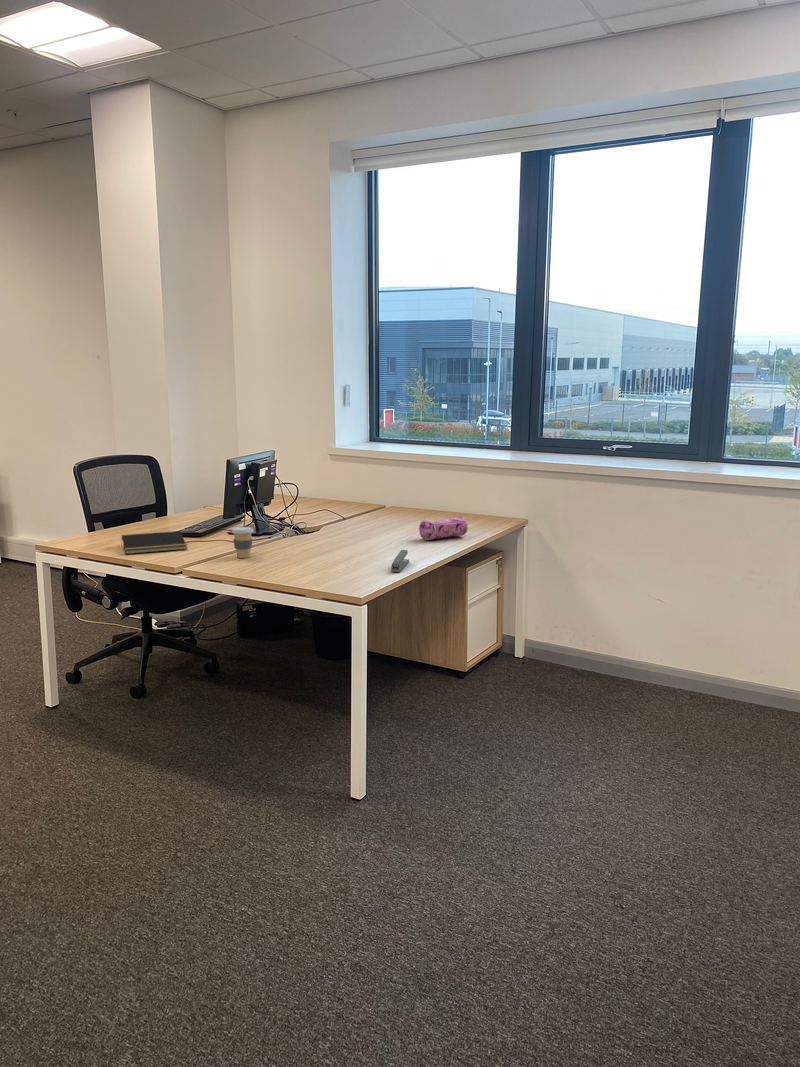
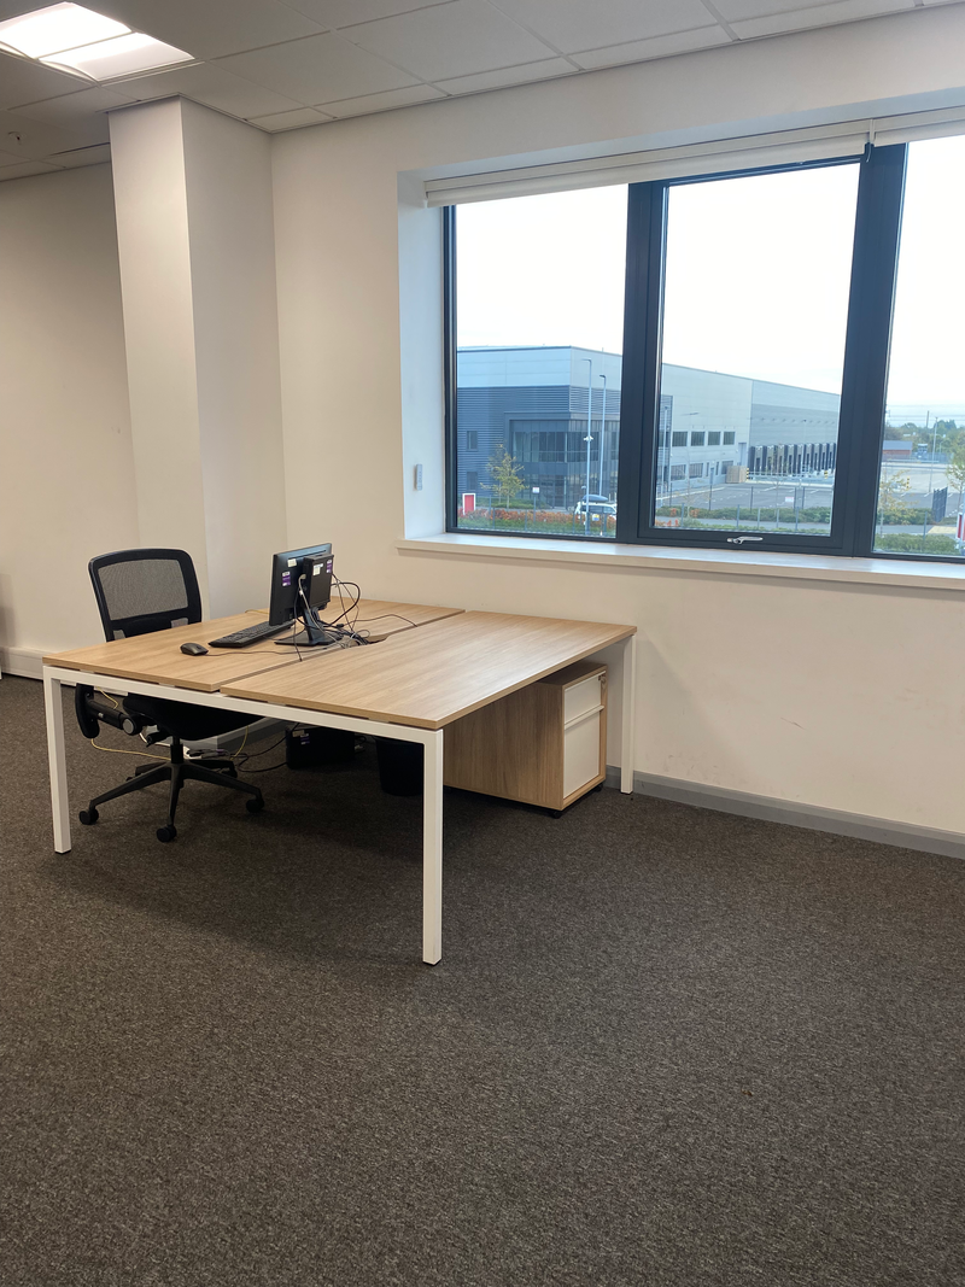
- pencil case (443, 528)
- notepad (154, 542)
- coffee cup (242, 542)
- stapler (400, 560)
